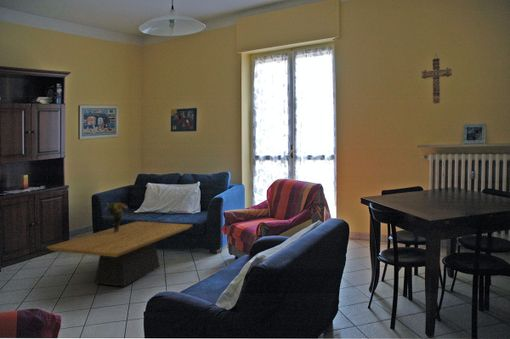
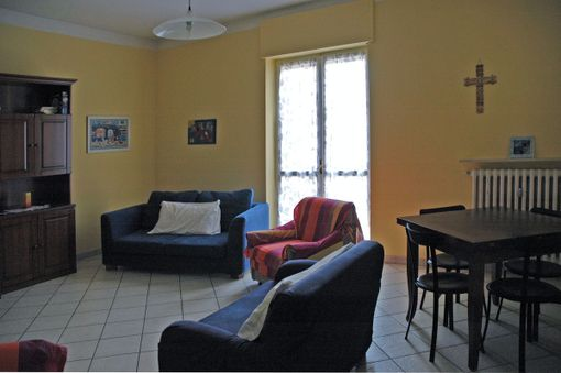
- bouquet (115, 216)
- coffee table (129, 254)
